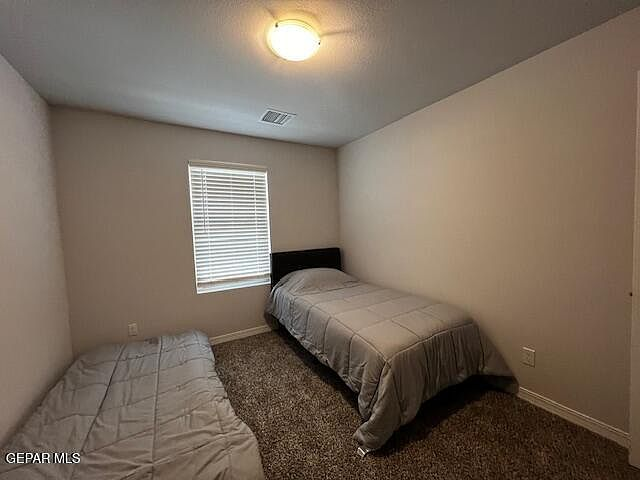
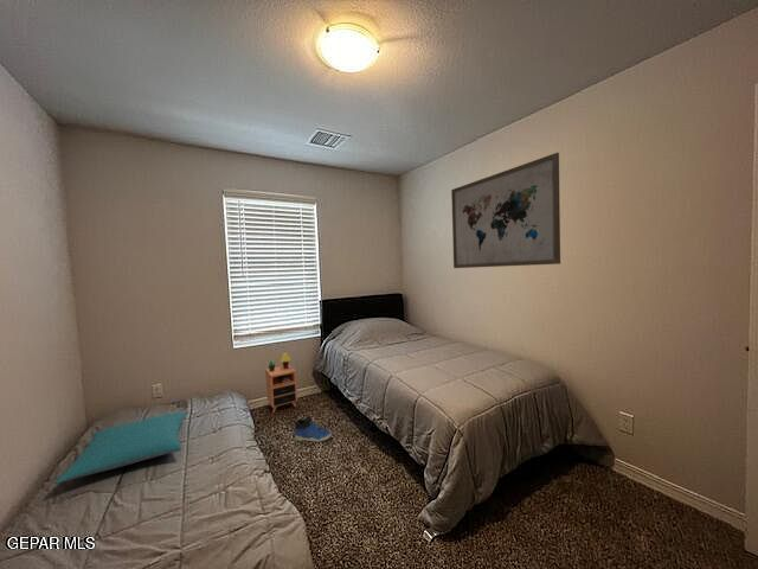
+ pillow (134, 440)
+ sneaker (313, 427)
+ wall art (496, 220)
+ nightstand (281, 381)
